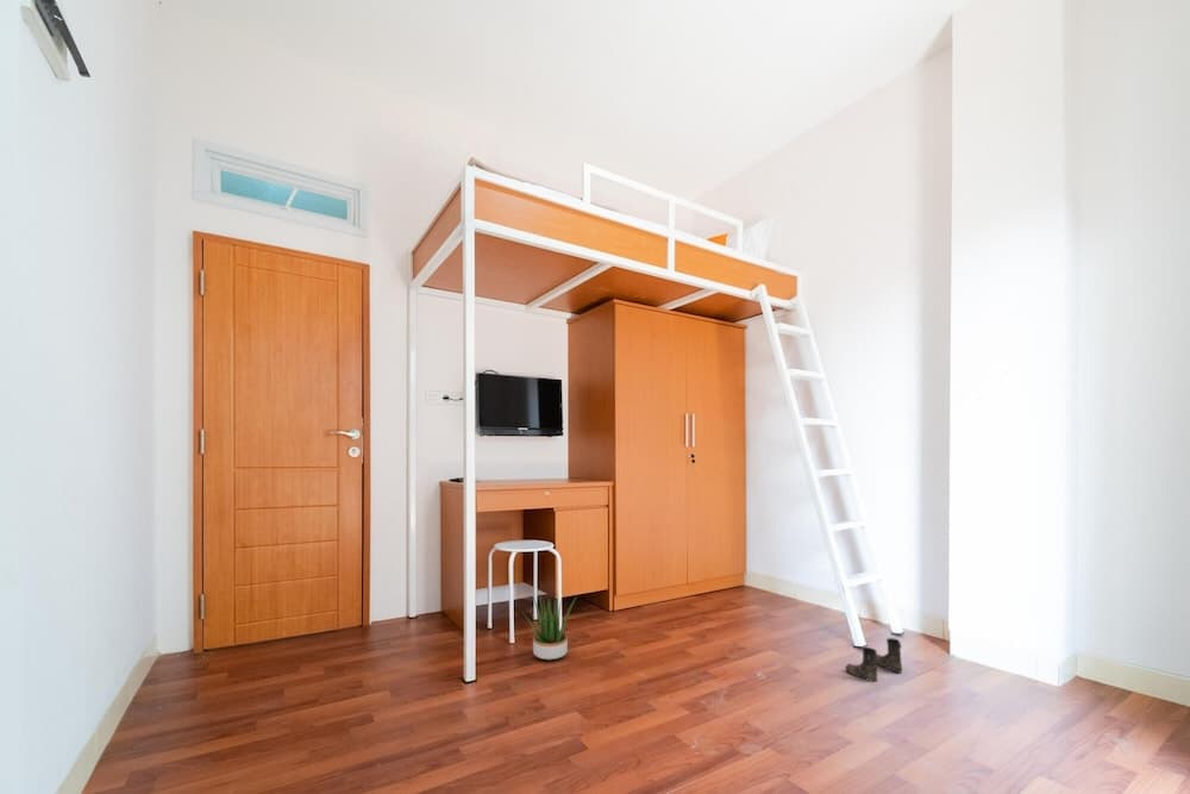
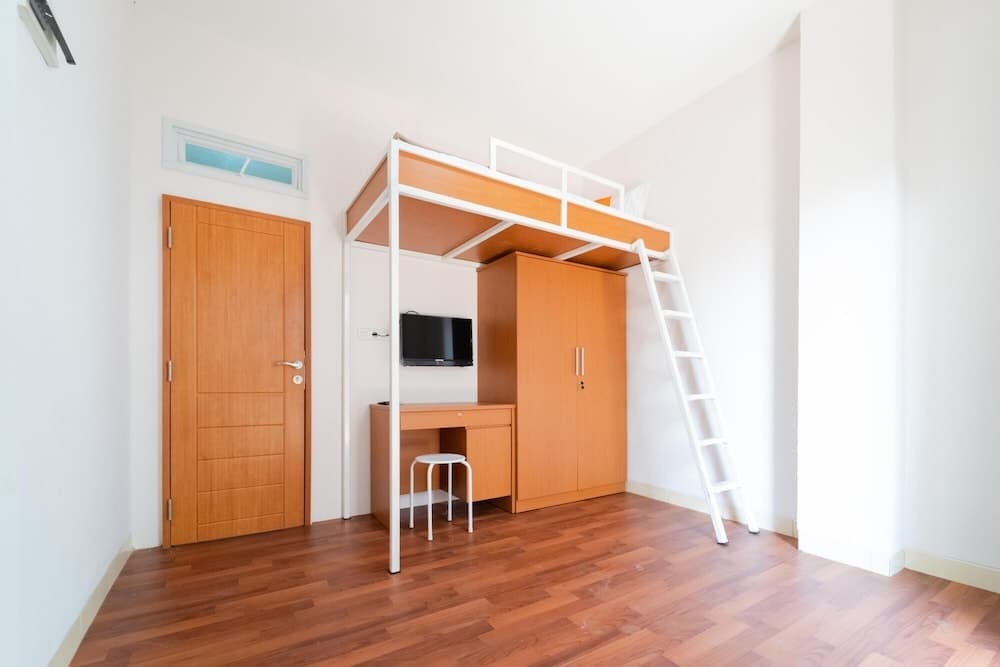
- boots (873, 656)
- potted plant (550, 625)
